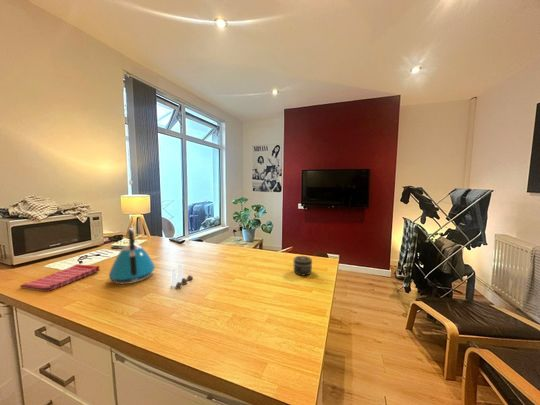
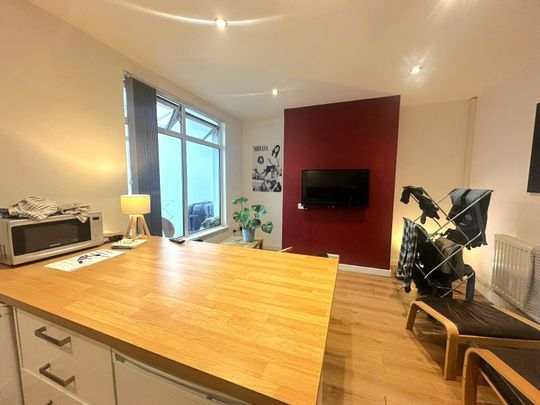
- salt and pepper shaker set (181, 274)
- jar (302, 265)
- kettle (132, 252)
- dish towel (64, 275)
